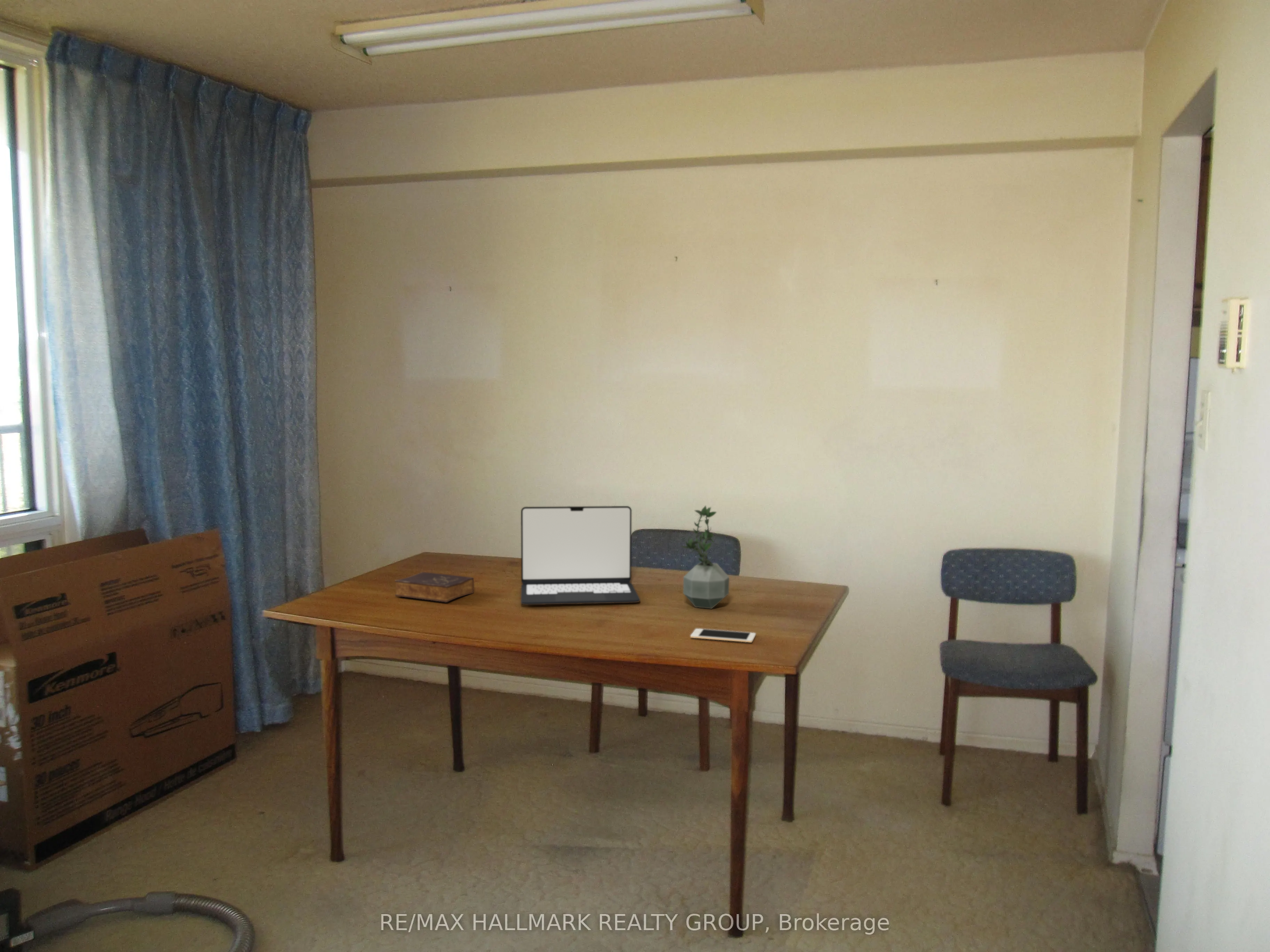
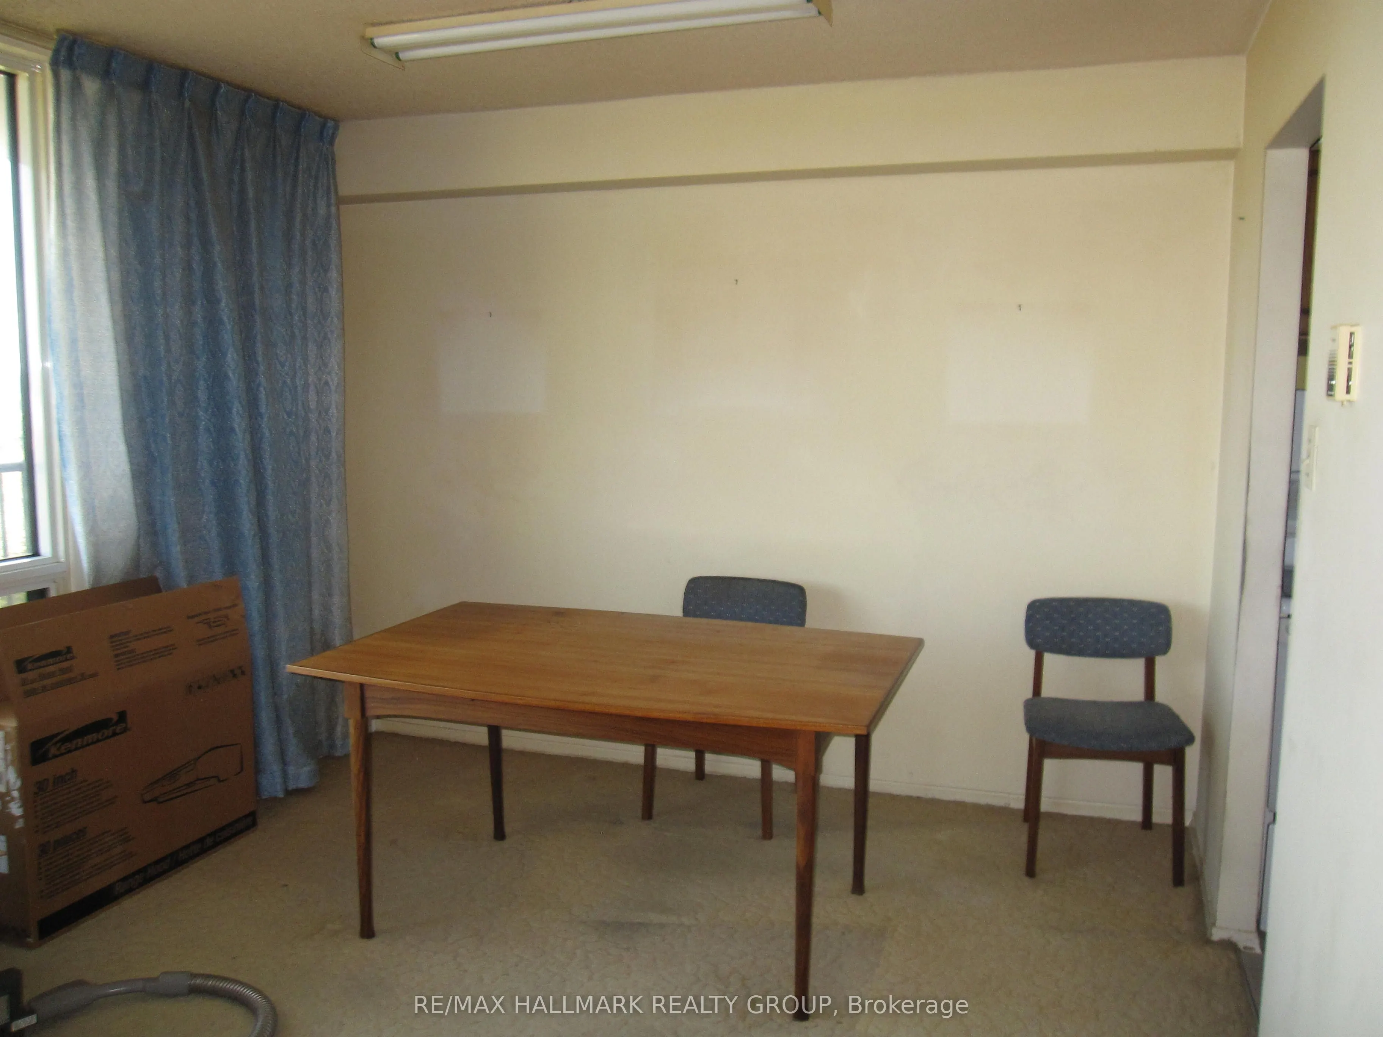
- cell phone (723, 635)
- laptop (579, 554)
- book (435, 586)
- potted plant (704, 556)
